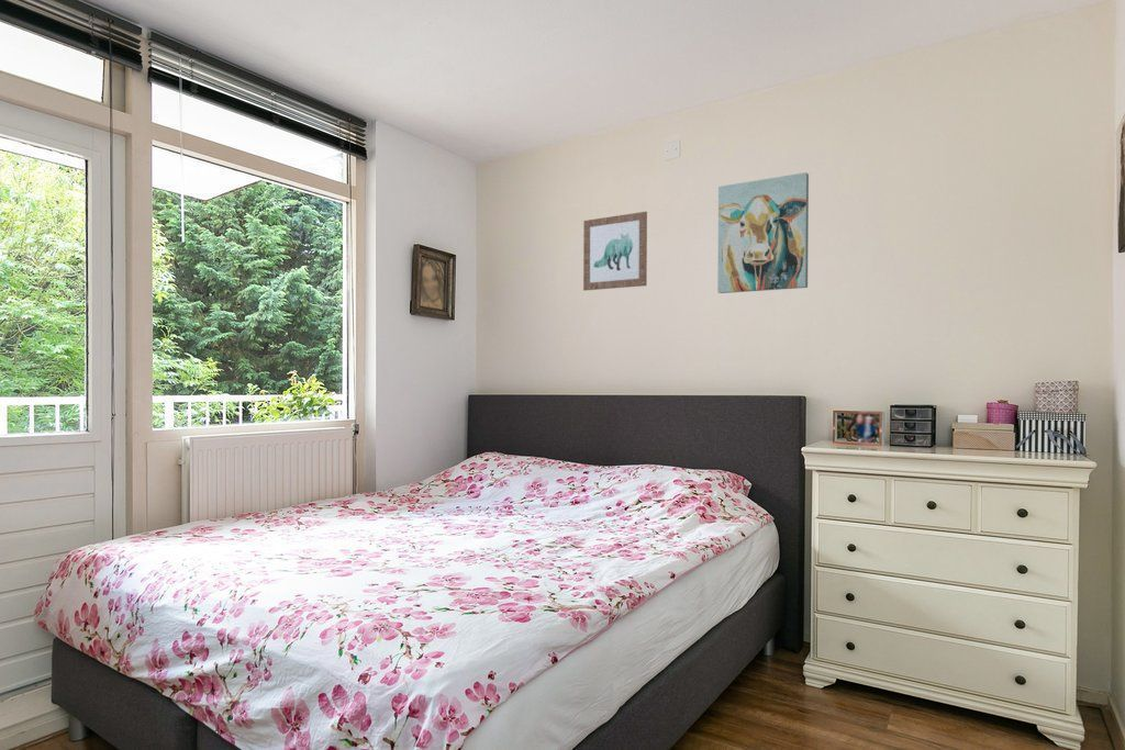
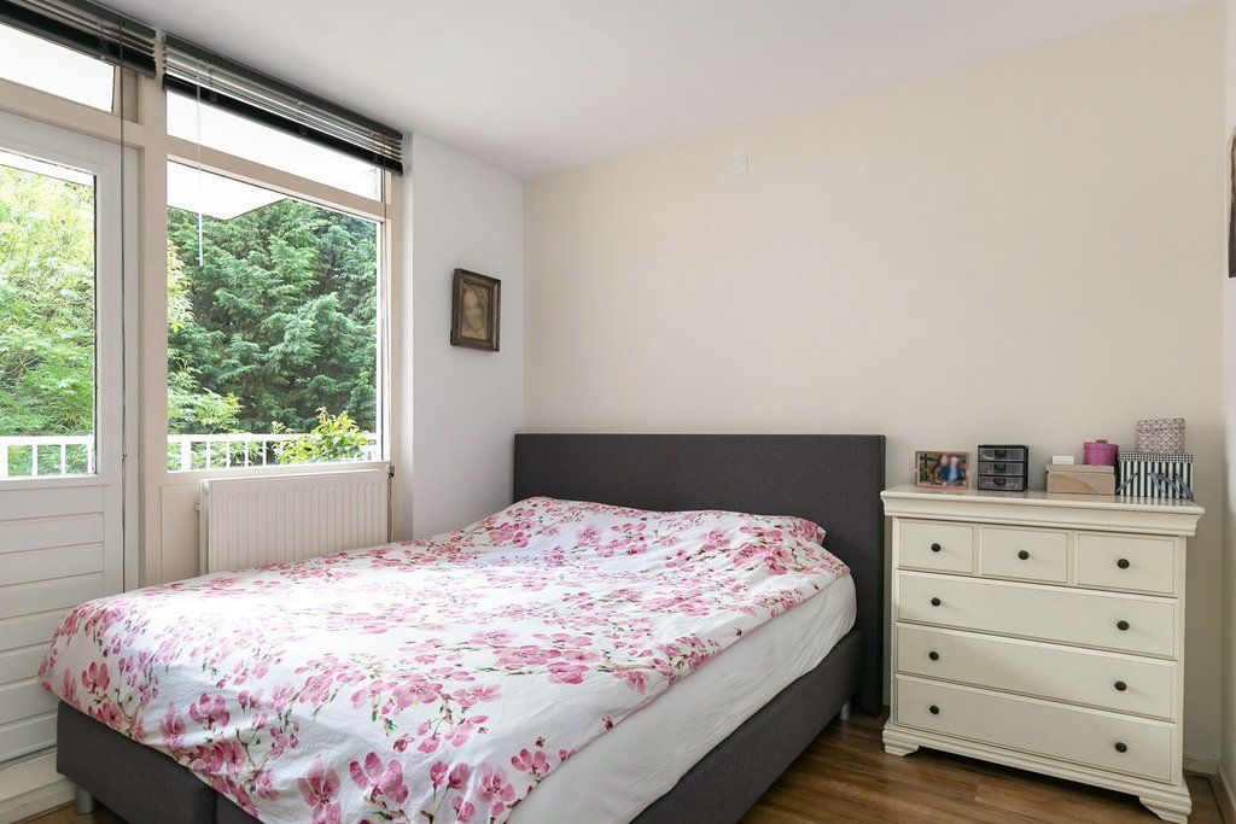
- wall art (761, 235)
- wall art (614, 251)
